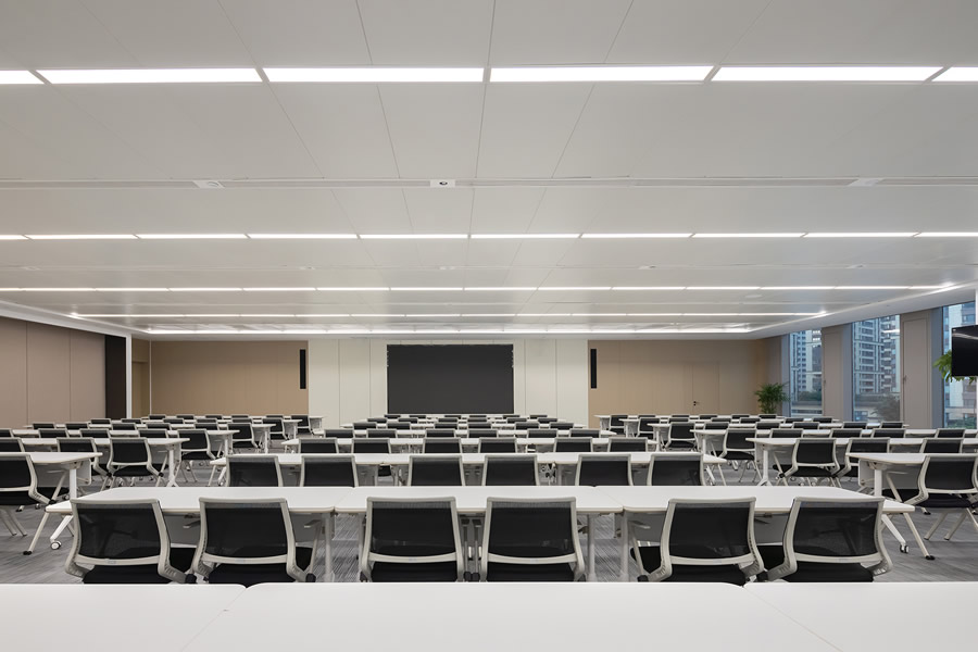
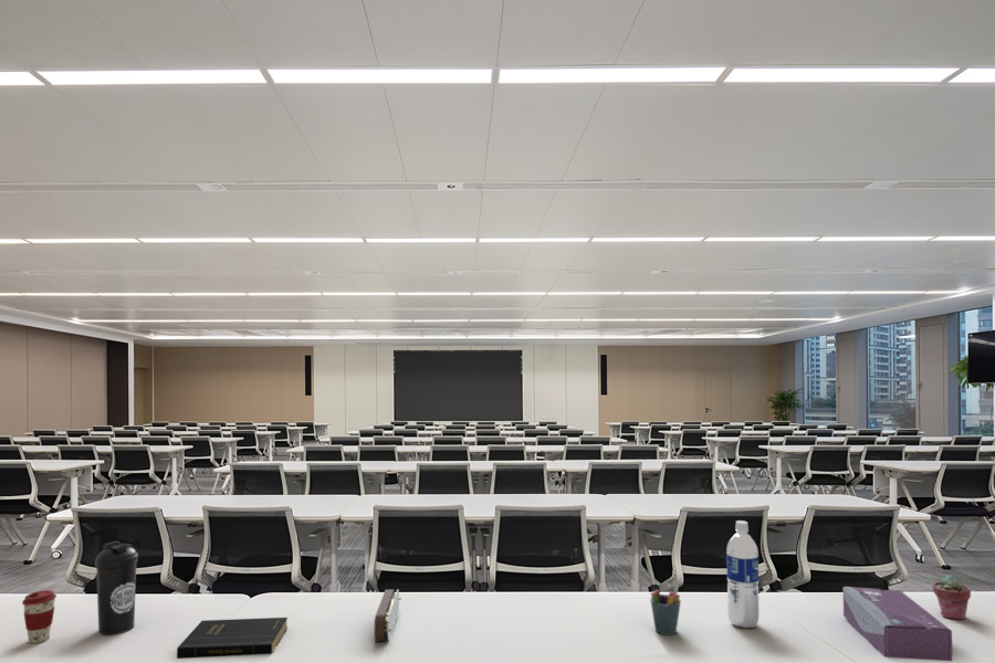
+ coffee cup (39, 617)
+ water bottle (116, 586)
+ water bottle (742, 572)
+ tissue box (893, 621)
+ book (238, 636)
+ pen holder (666, 607)
+ potted succulent (952, 594)
+ pencil case (388, 613)
